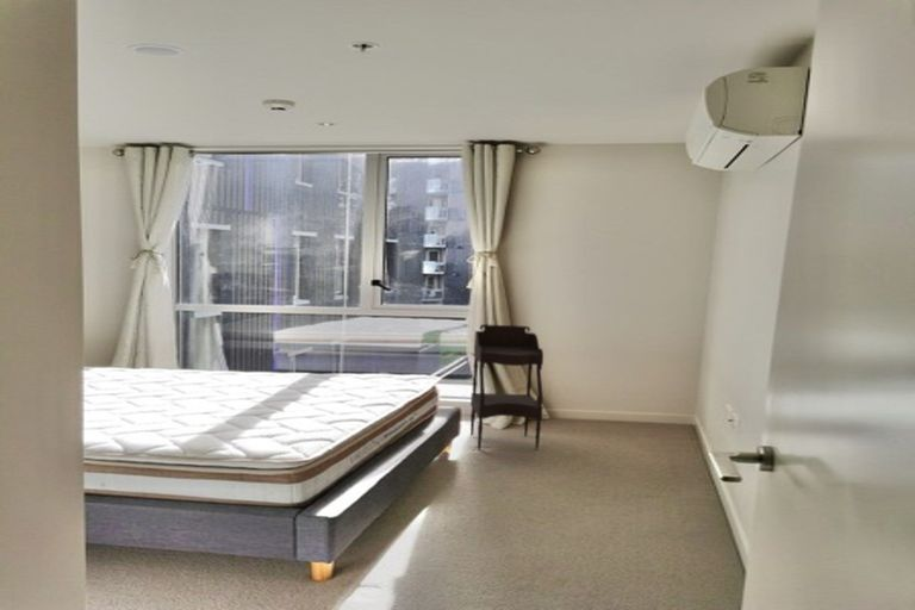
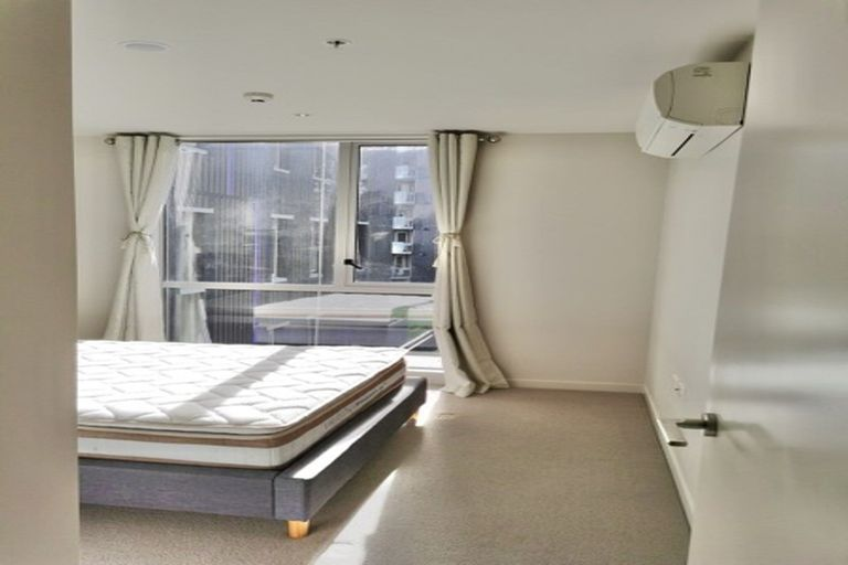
- side table (506, 394)
